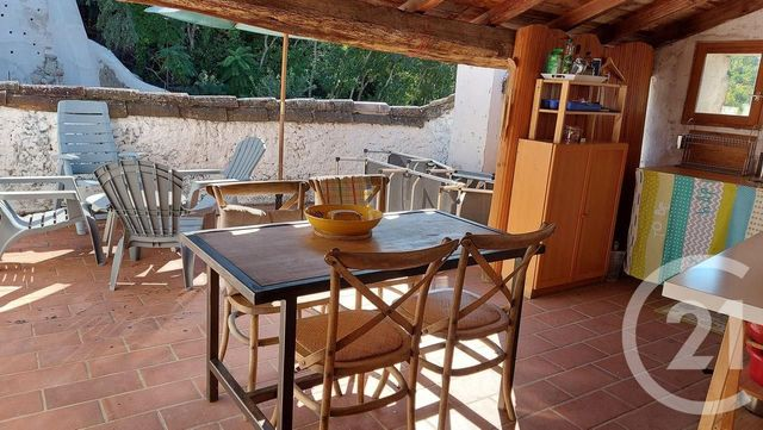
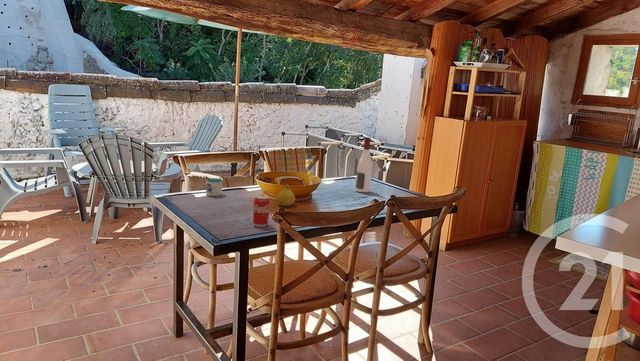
+ beverage can (261, 211)
+ fruit (286, 194)
+ alcohol (365, 164)
+ mug (212, 186)
